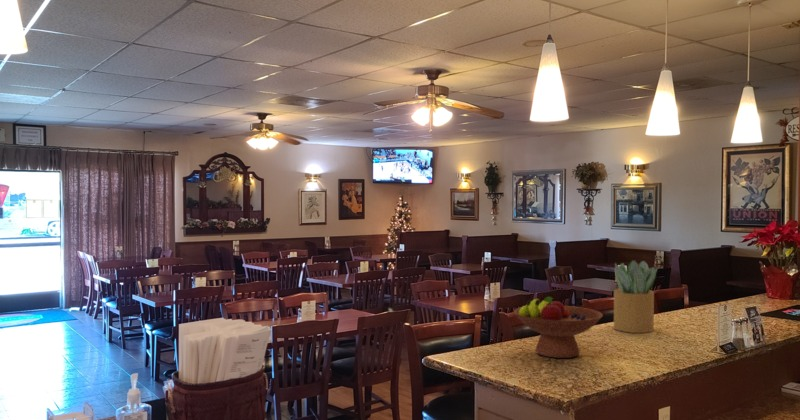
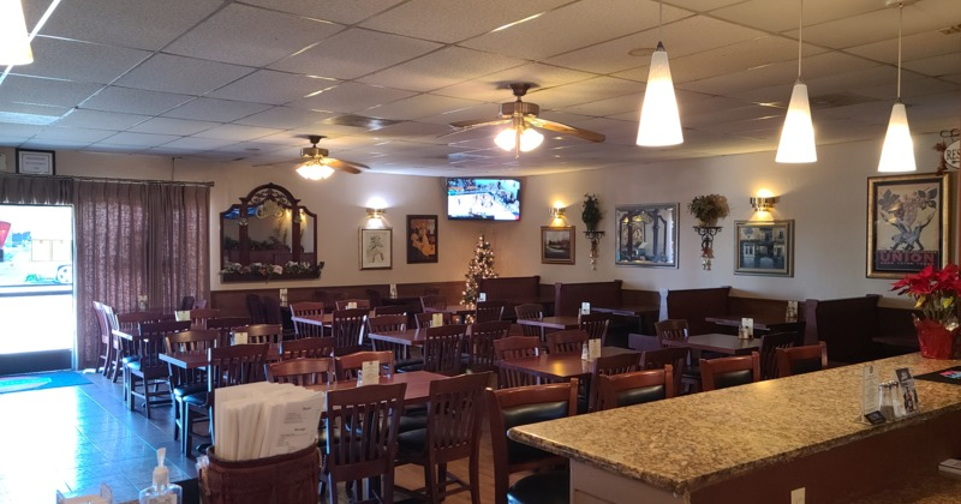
- fruit bowl (557, 324)
- potted plant (631, 295)
